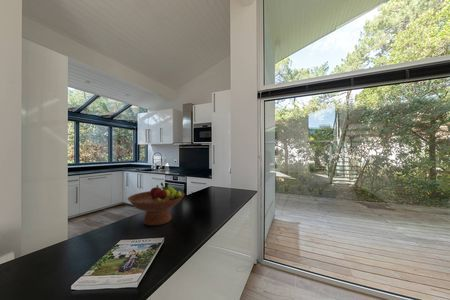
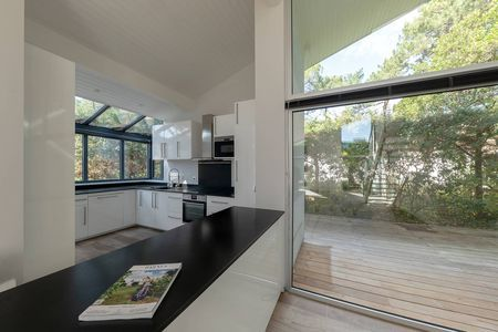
- fruit bowl (157, 203)
